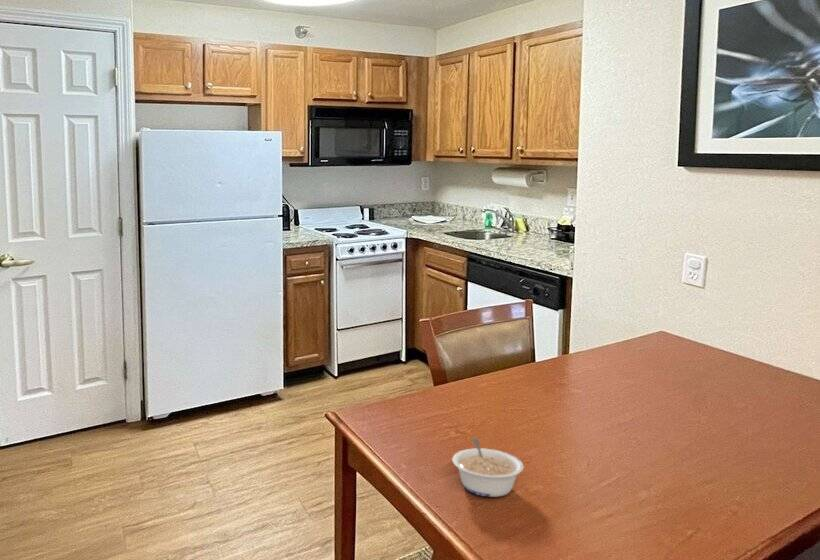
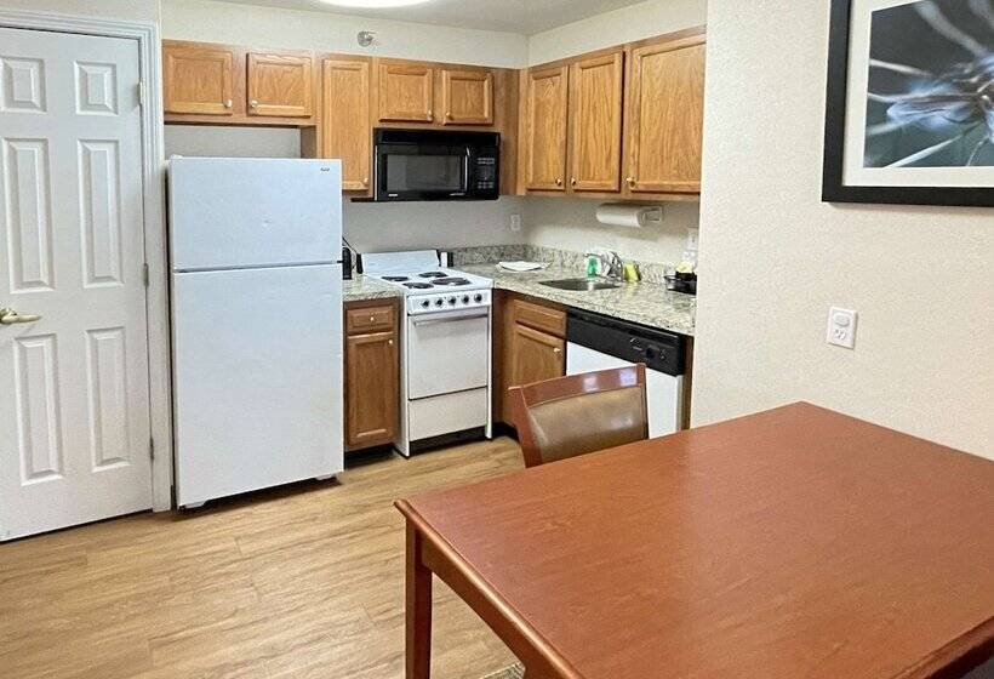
- legume (484, 470)
